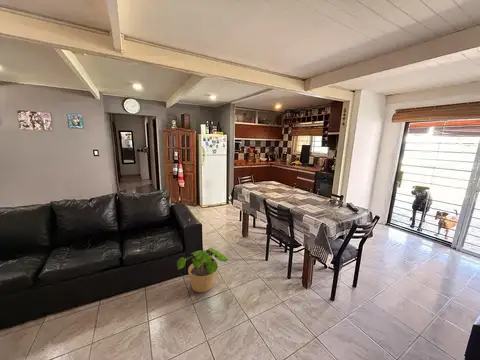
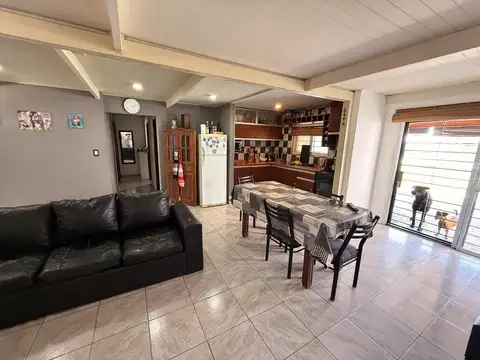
- potted plant (202, 272)
